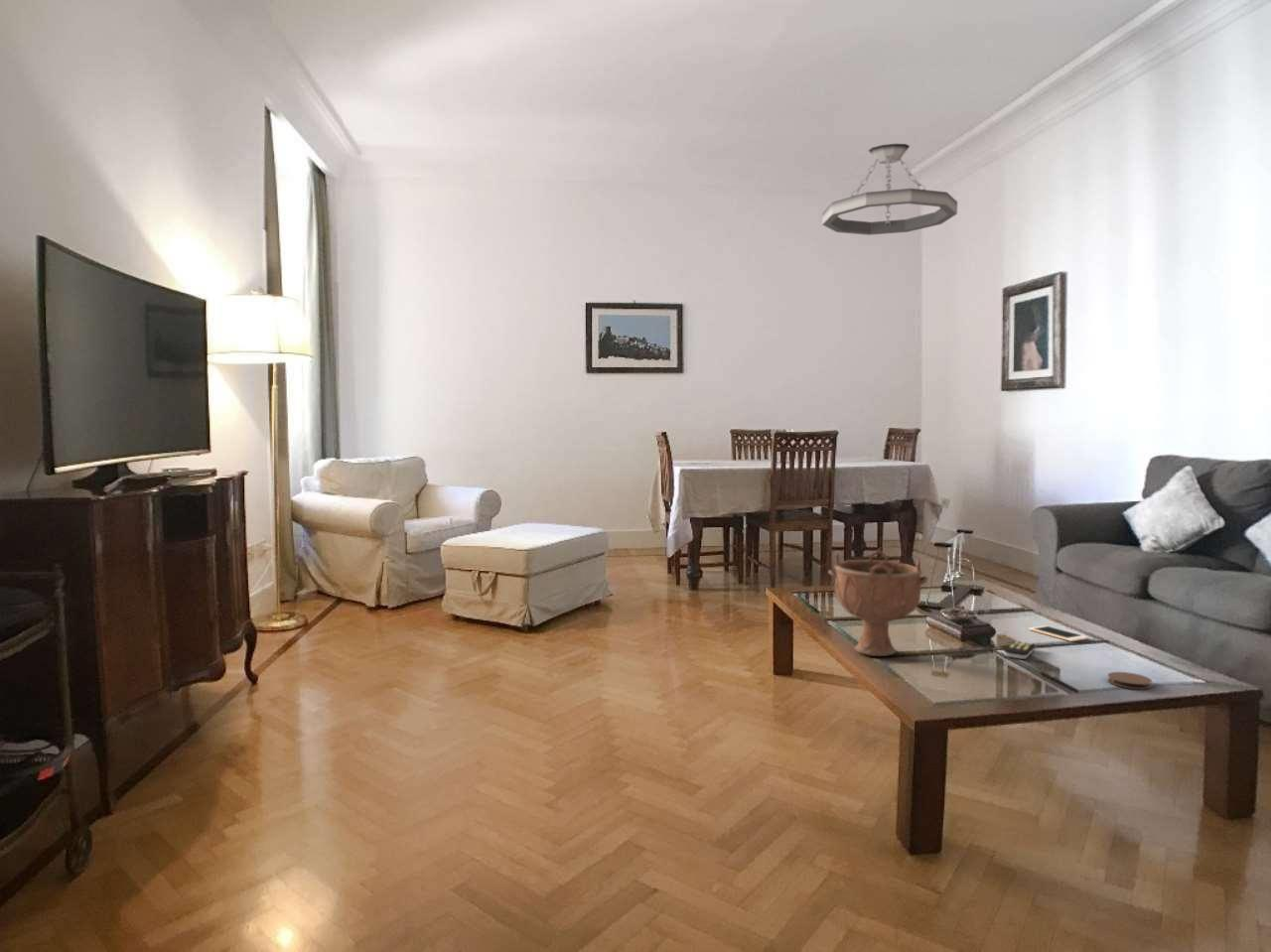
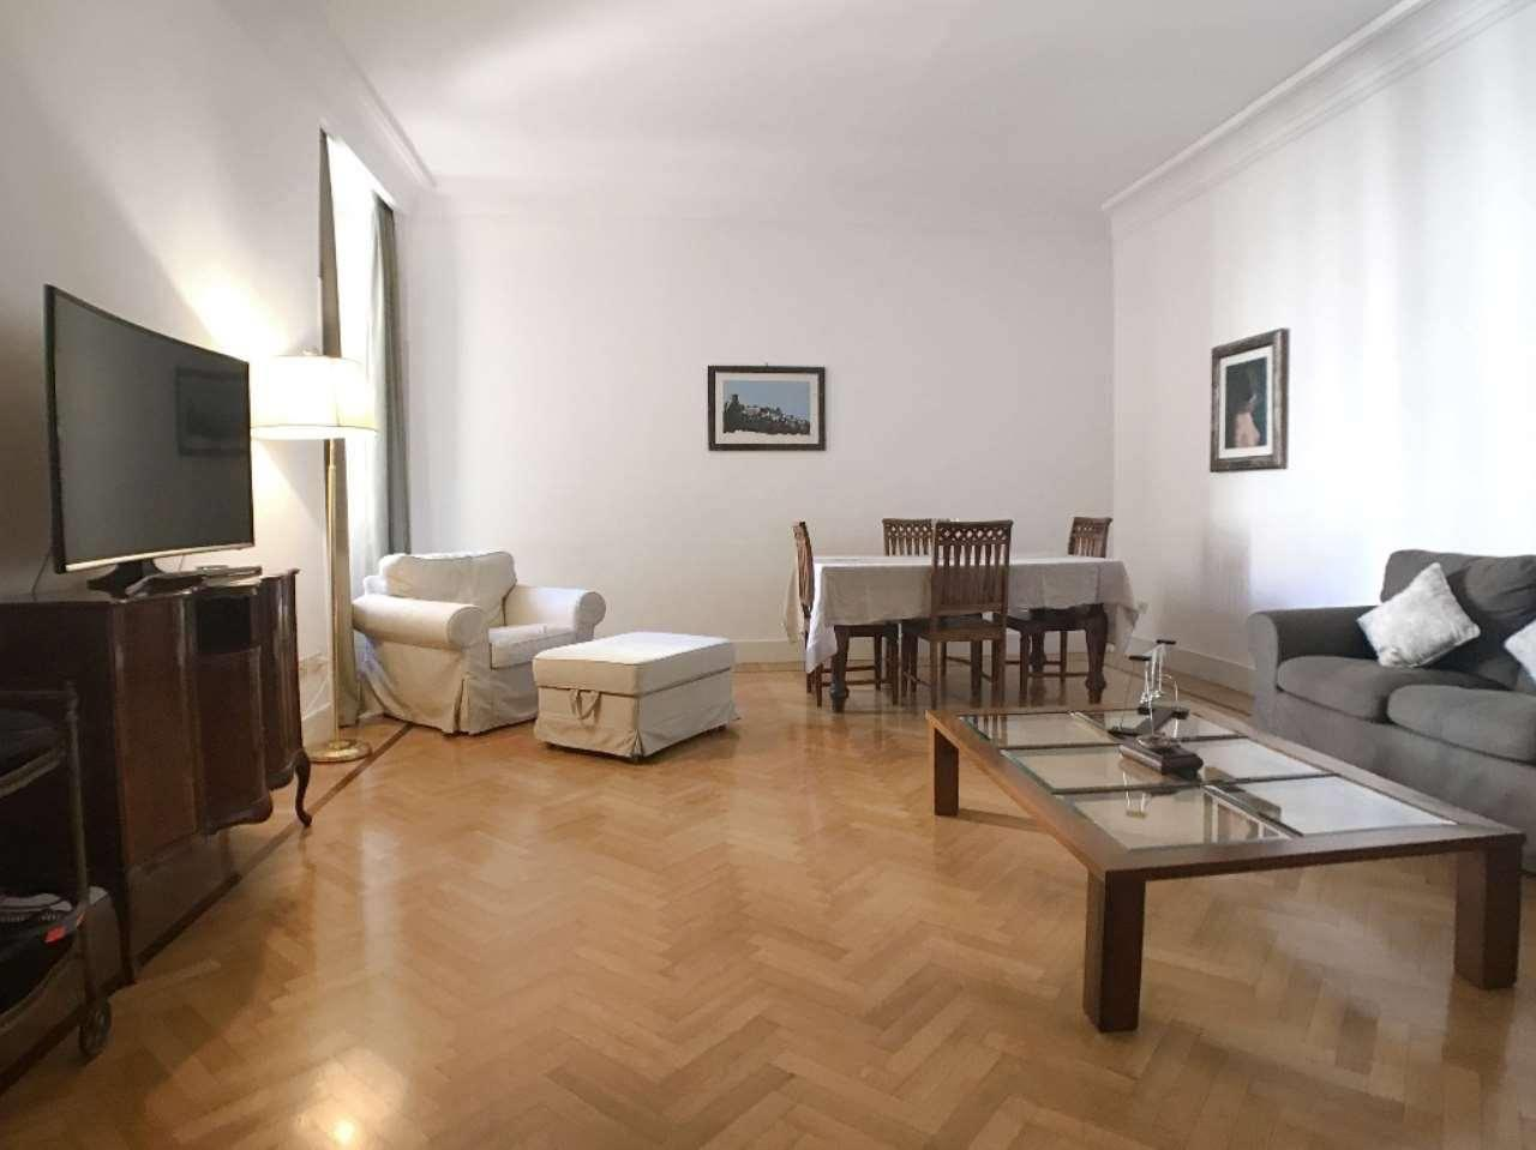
- cell phone (1058, 632)
- remote control (1019, 649)
- coaster (1129, 680)
- decorative bowl (877, 603)
- chandelier (888, 184)
